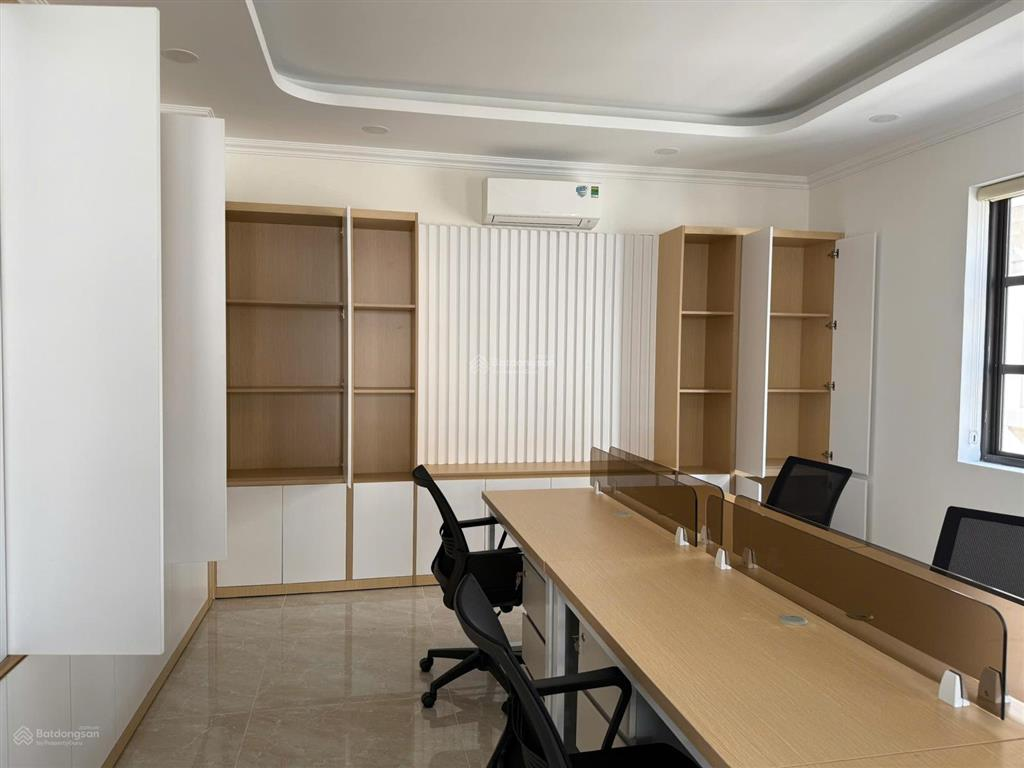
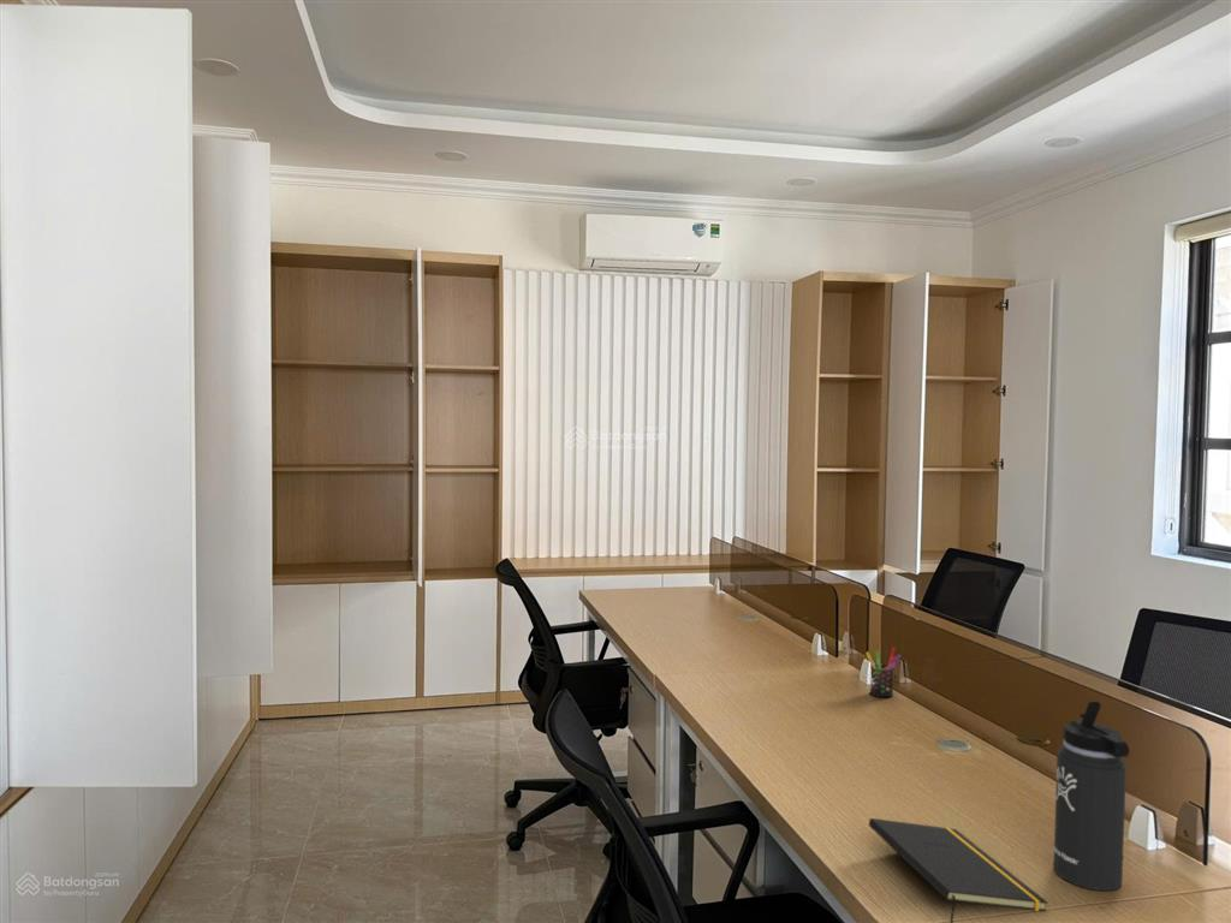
+ thermos bottle (1095, 791)
+ pen holder (881, 671)
+ notepad (951, 861)
